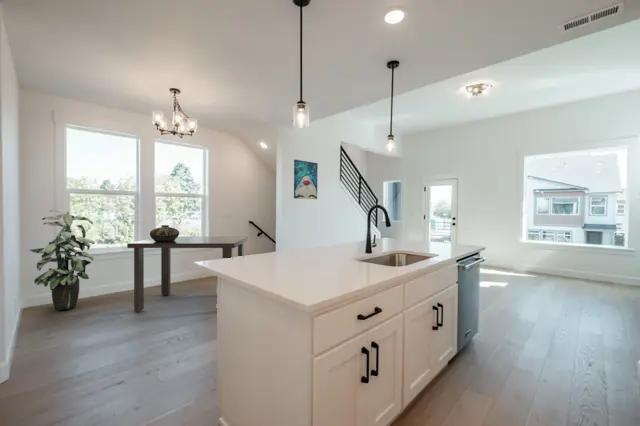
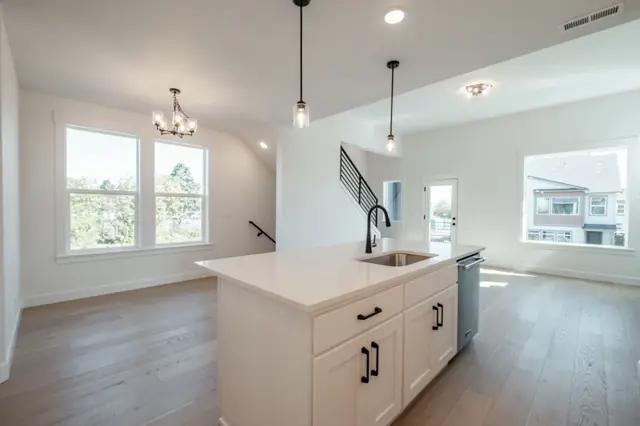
- dining table (194, 247)
- ceramic pot (164, 232)
- indoor plant (63, 258)
- wall art (306, 180)
